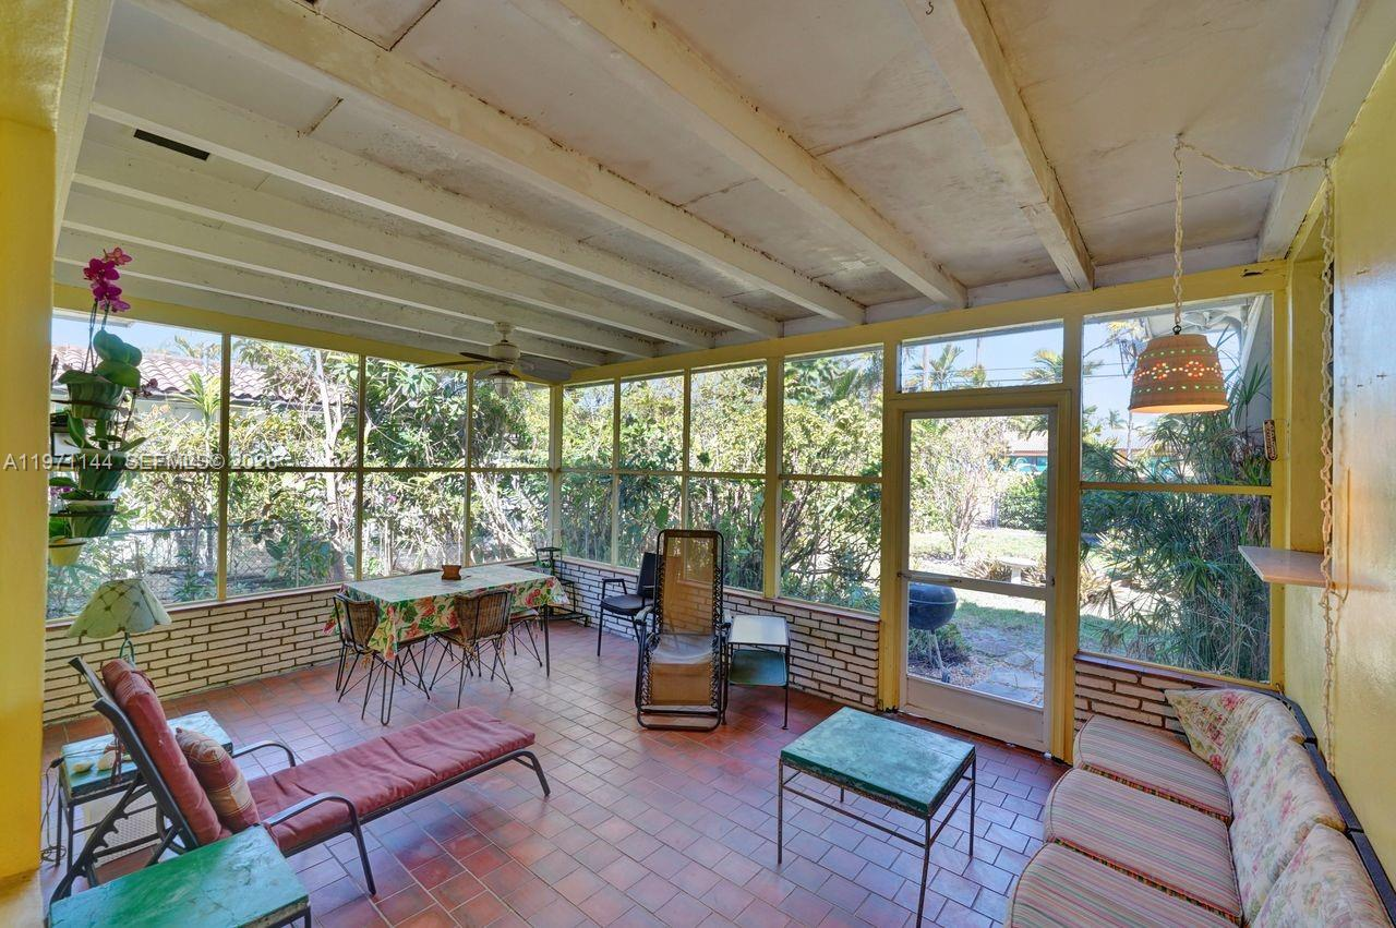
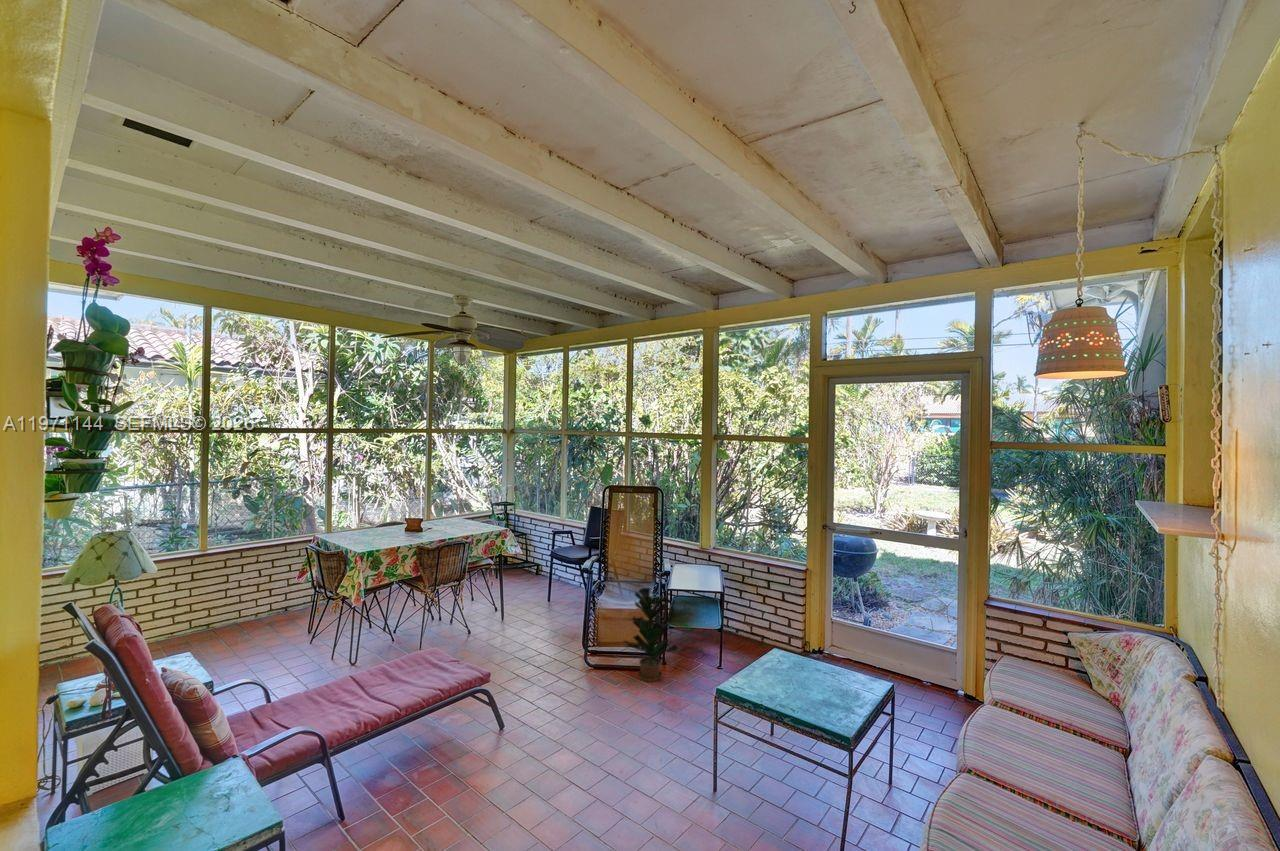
+ potted plant (649, 631)
